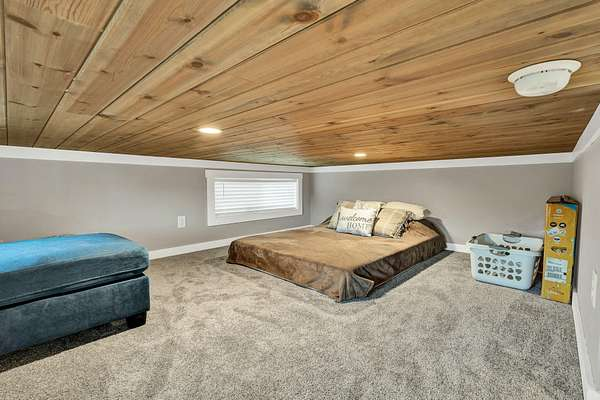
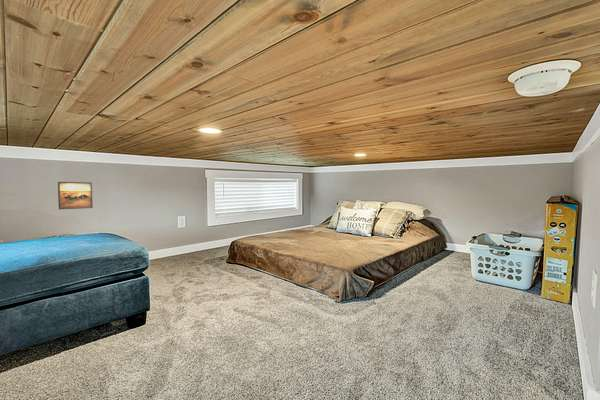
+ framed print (75, 195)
